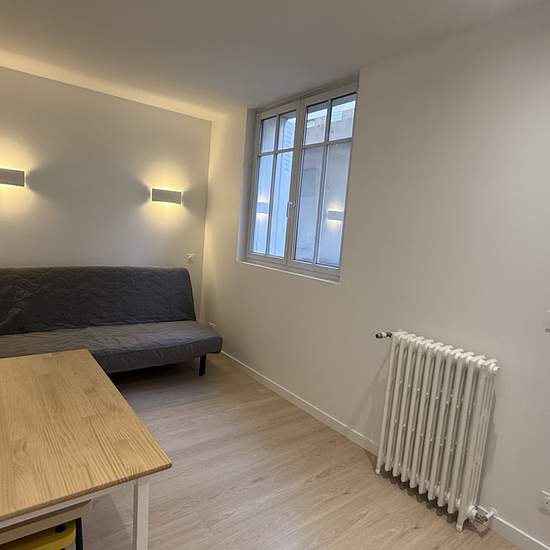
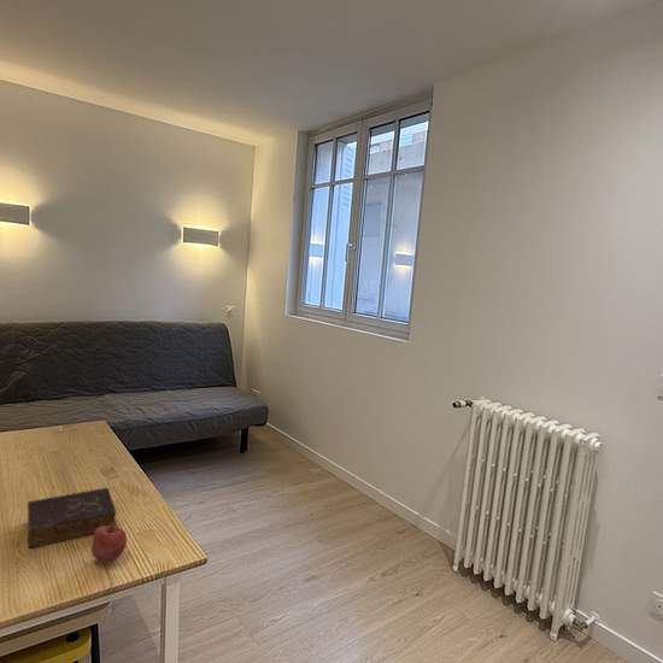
+ apple (108, 541)
+ book (71, 515)
